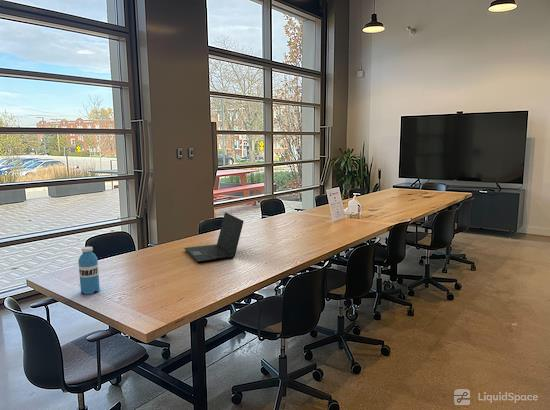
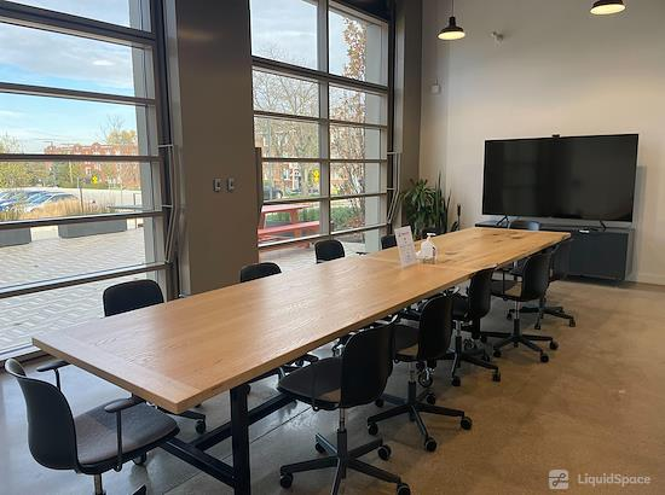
- laptop (218, 238)
- water bottle (88, 269)
